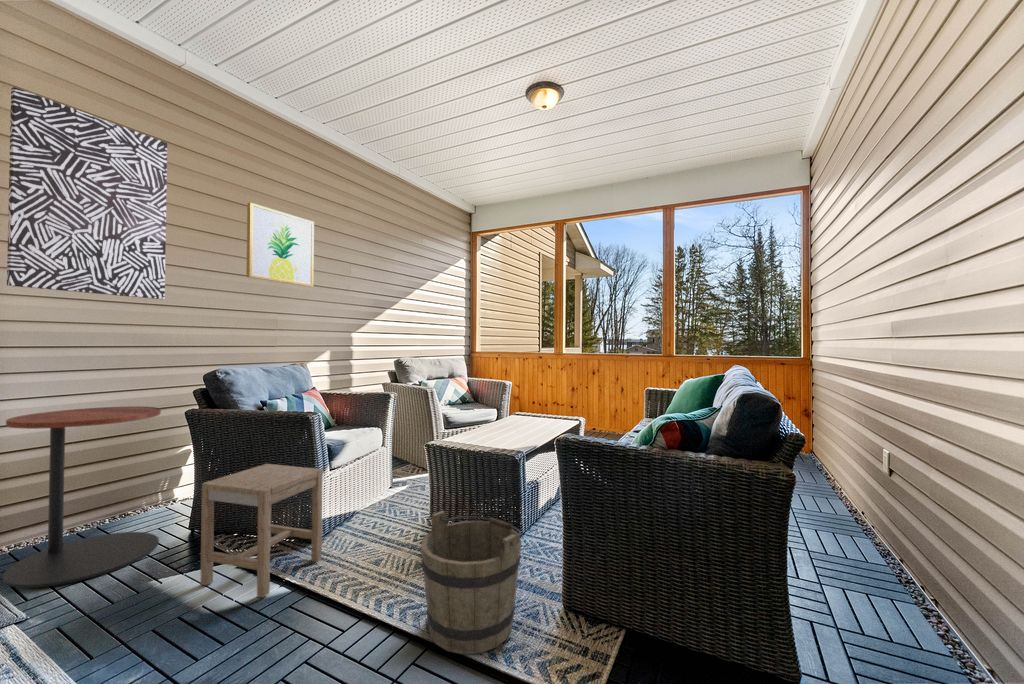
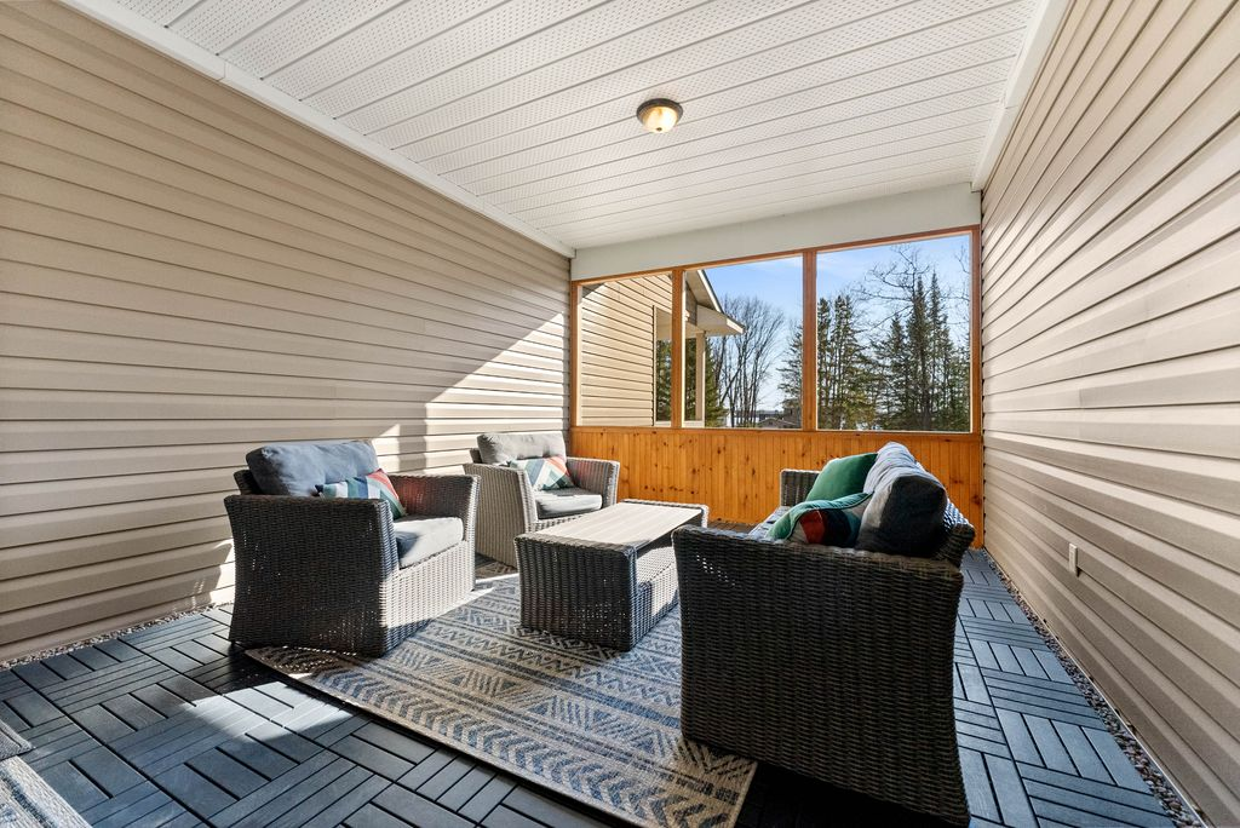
- wall art (96, 205)
- stool (265, 523)
- wall art (282, 247)
- side table (63, 485)
- bucket (471, 574)
